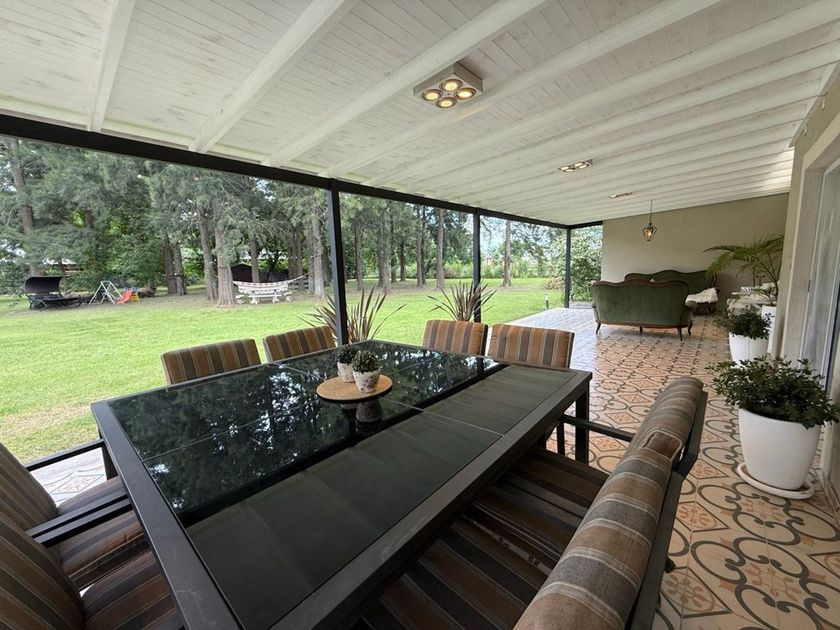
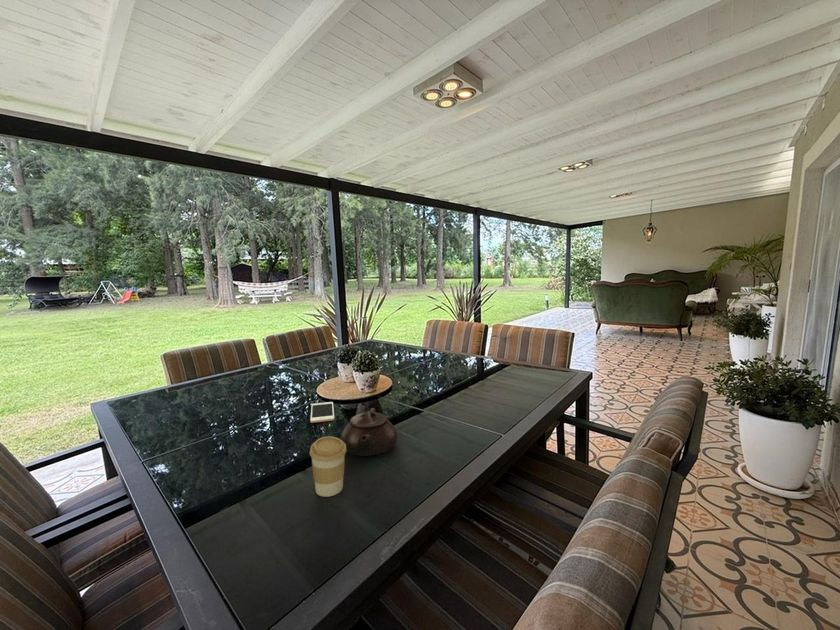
+ cell phone (322, 411)
+ coffee cup (328, 465)
+ teapot (370, 429)
